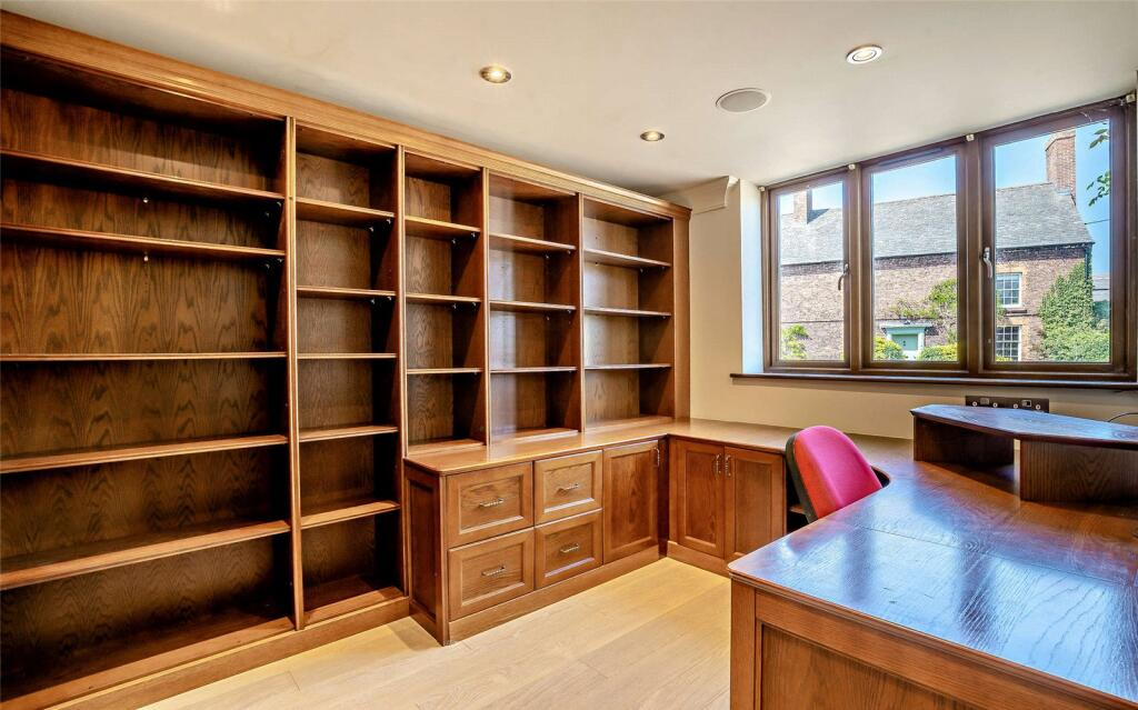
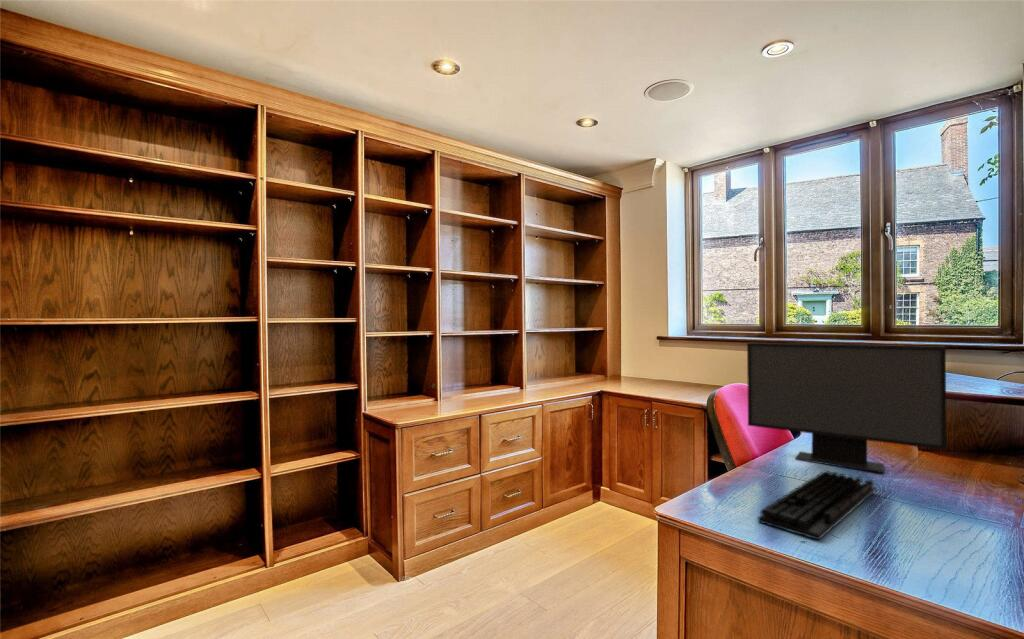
+ computer monitor (837, 403)
+ keyboard (821, 499)
